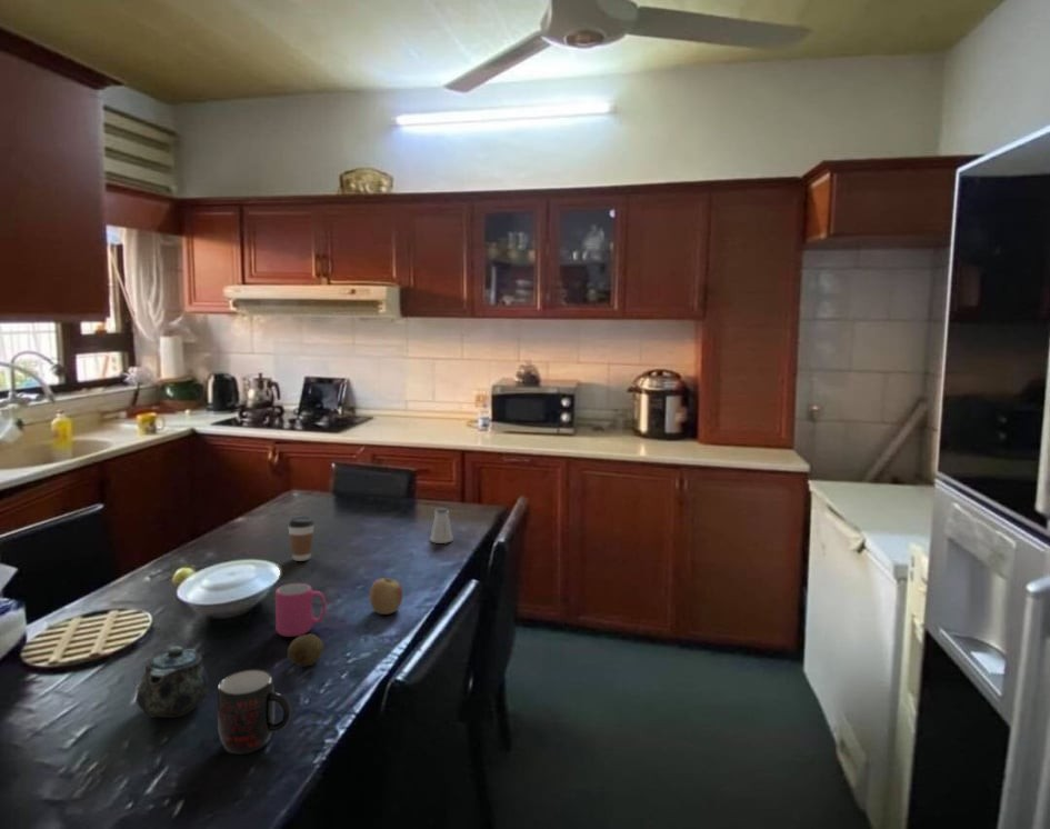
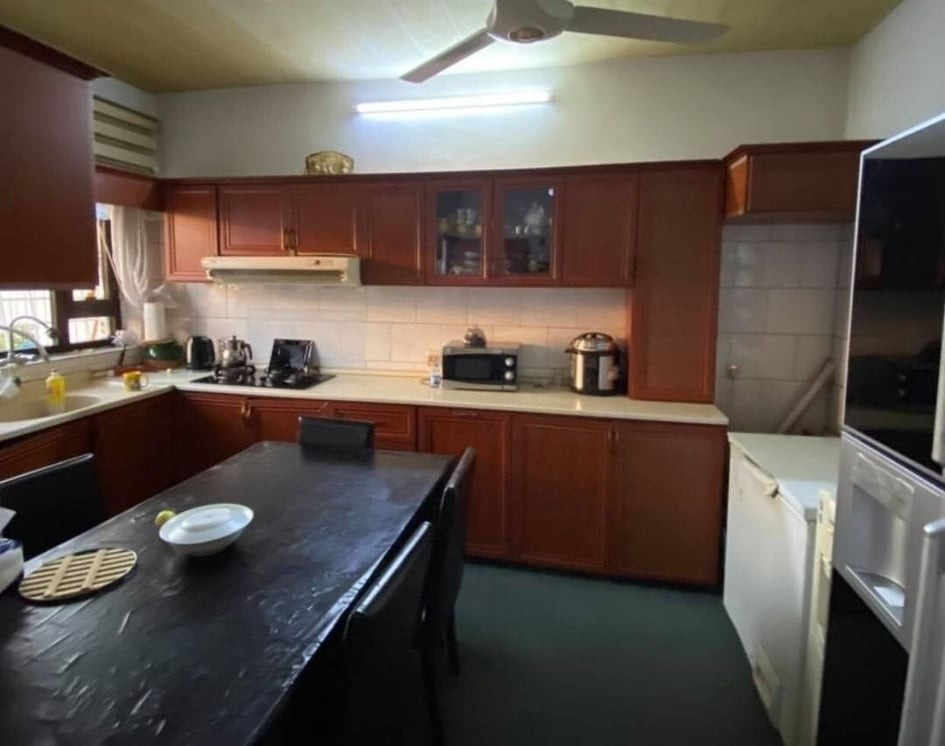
- coffee cup (301, 538)
- apple (386, 595)
- saltshaker (441, 523)
- fruit (306, 649)
- chinaware (176, 677)
- mug (301, 609)
- mug (254, 711)
